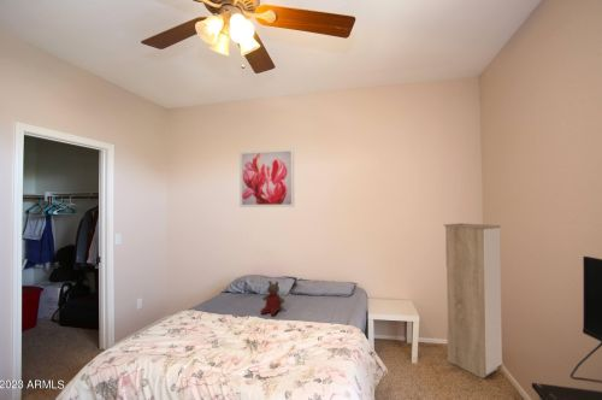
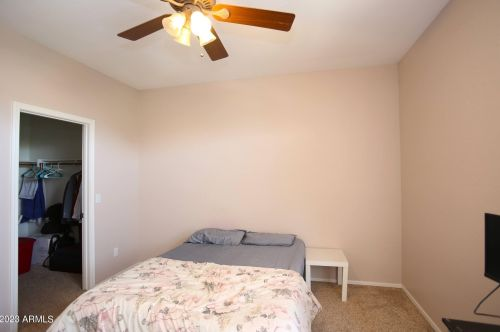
- storage cabinet (472, 294)
- stuffed bear (271, 296)
- wall art (266, 178)
